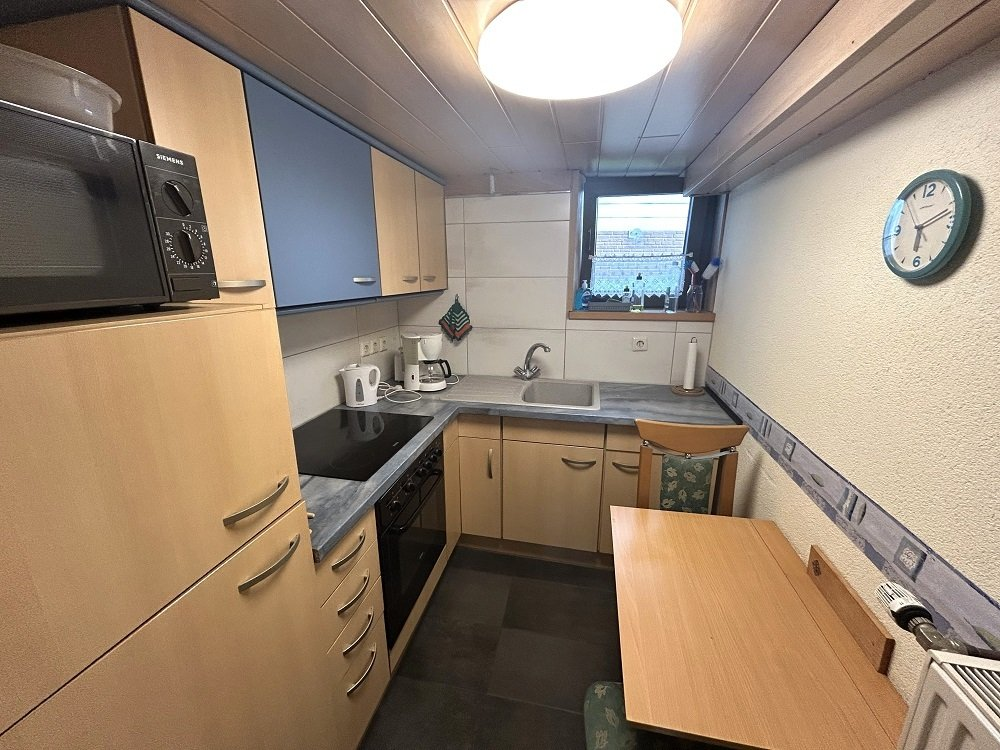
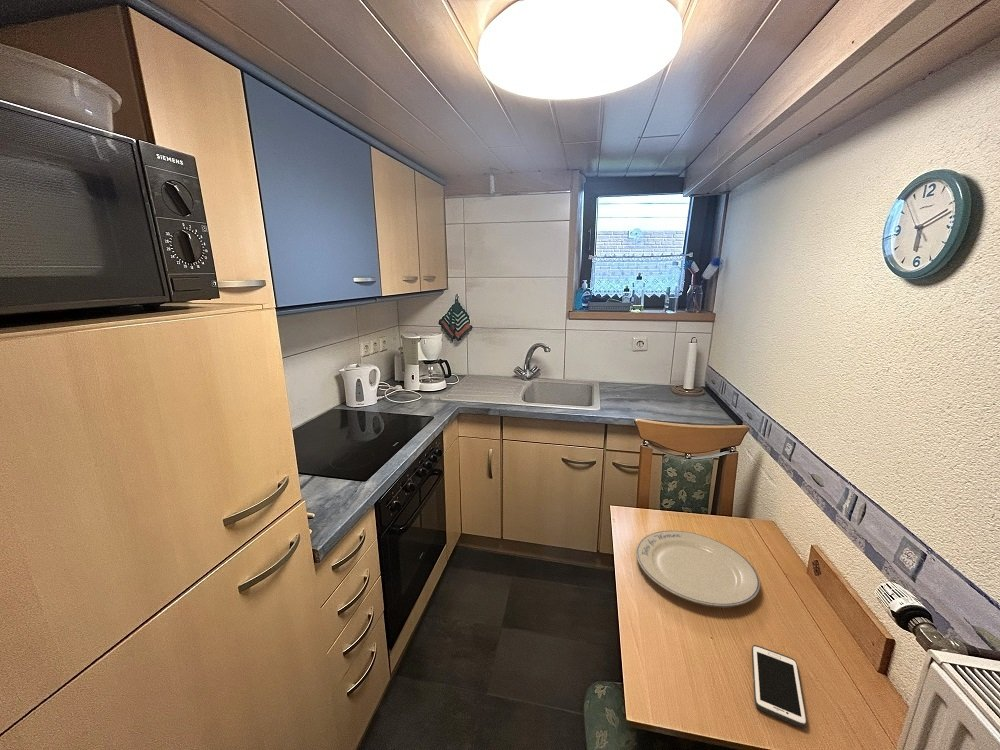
+ cell phone (776, 682)
+ chinaware (694, 566)
